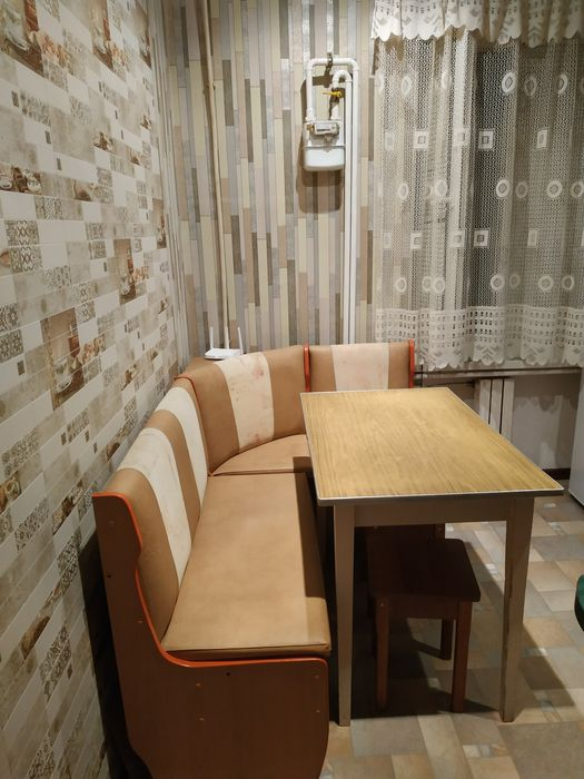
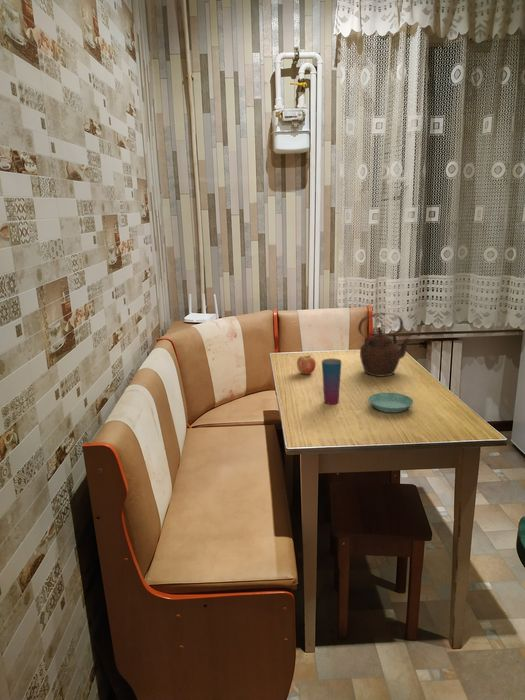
+ teapot (385, 342)
+ cup (331, 381)
+ fruit (306, 364)
+ saucer (390, 403)
